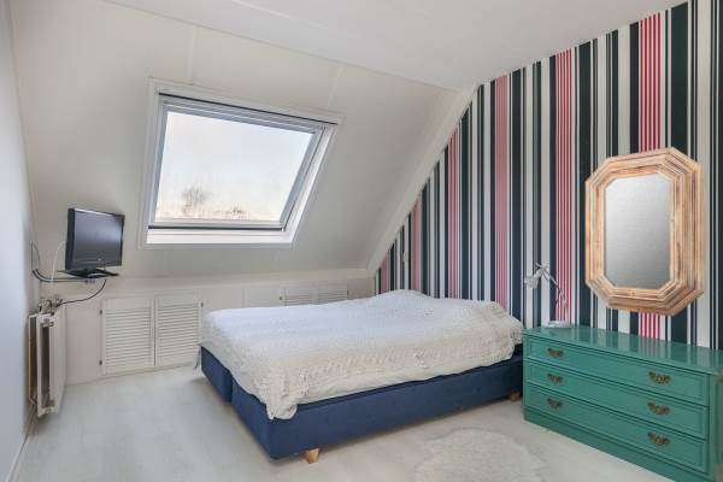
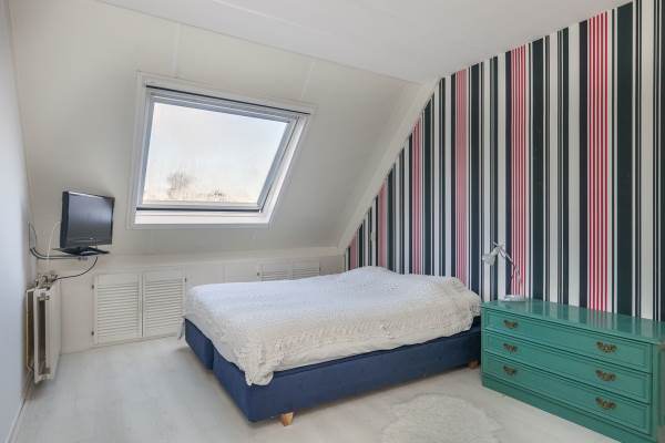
- home mirror (636, 231)
